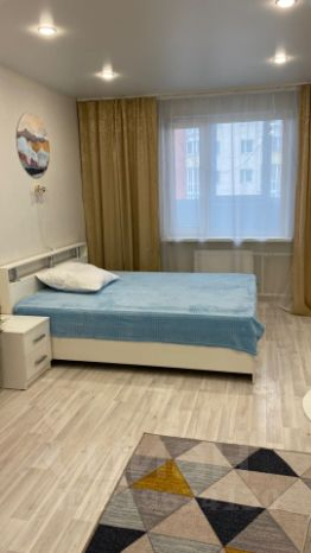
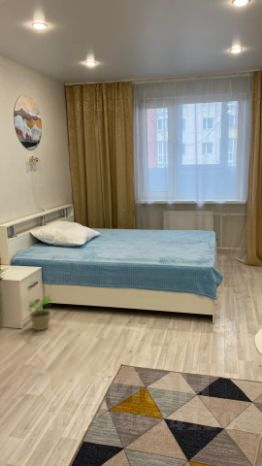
+ potted plant (38, 311)
